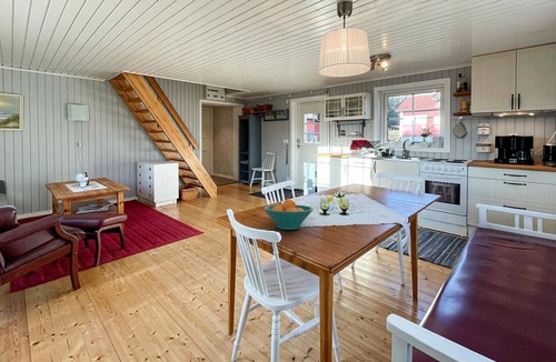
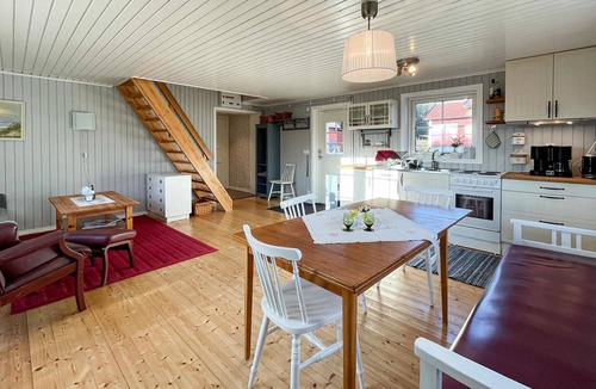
- fruit bowl (288, 213)
